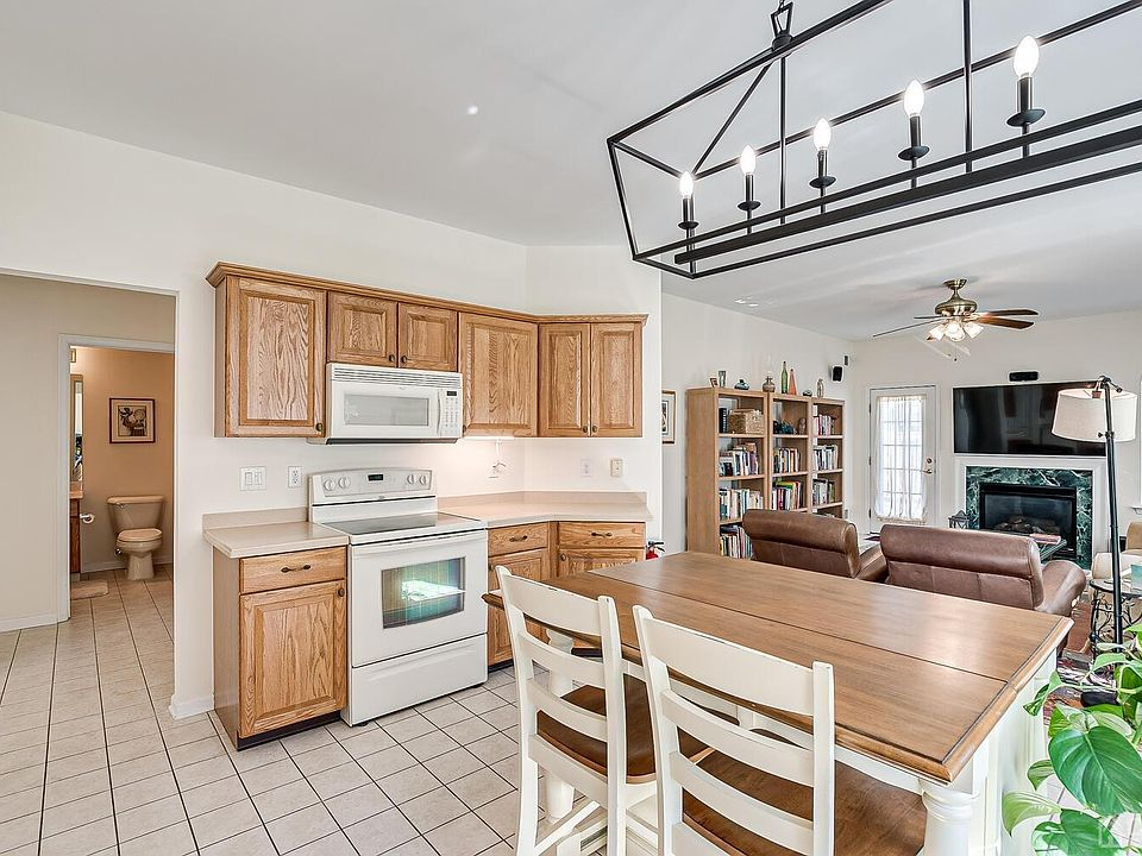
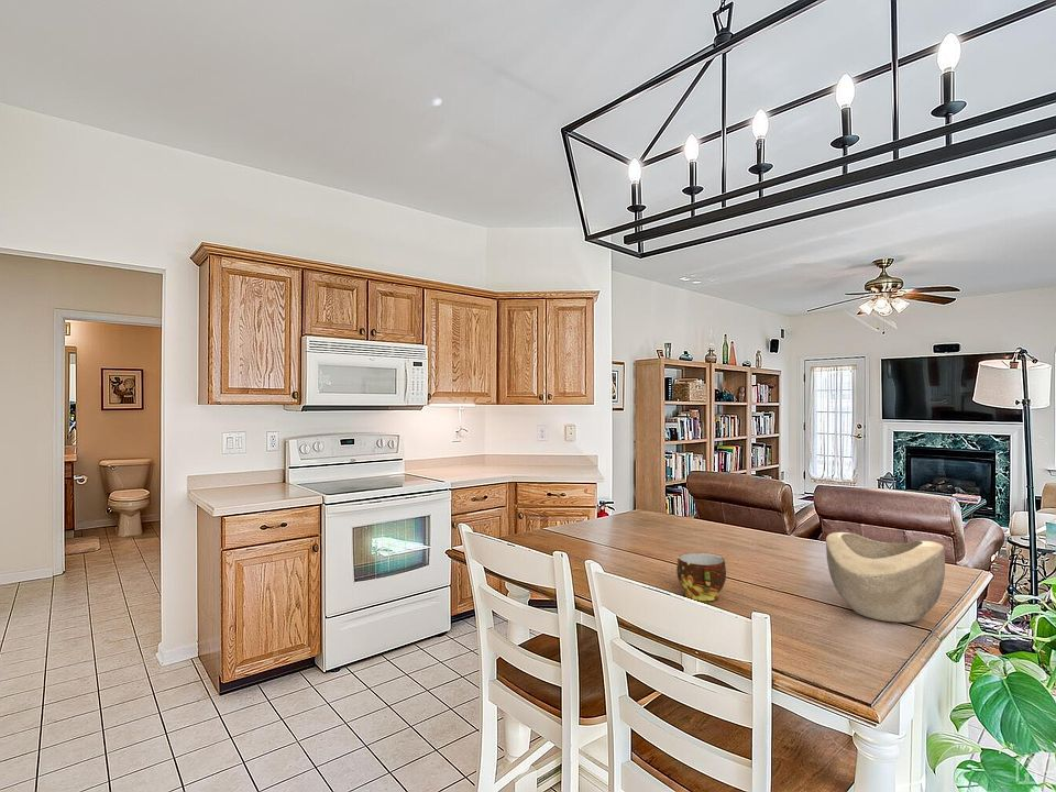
+ cup (703, 578)
+ decorative bowl (882, 575)
